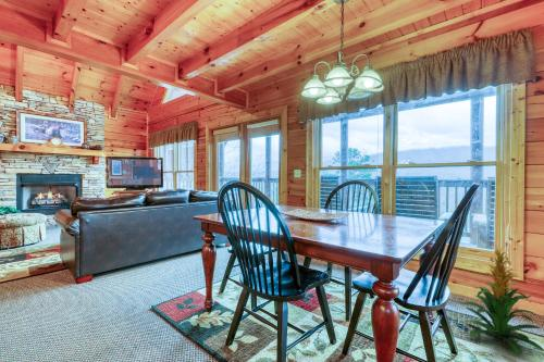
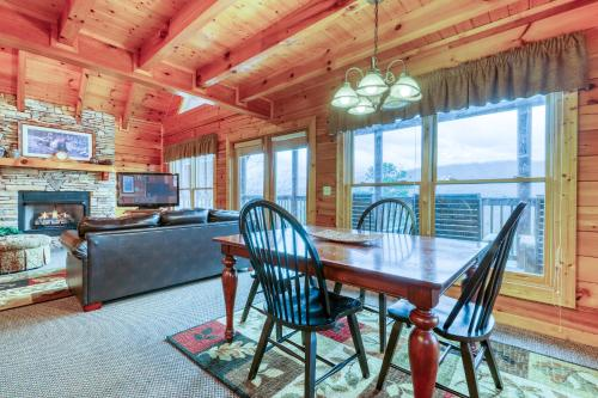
- indoor plant (500, 290)
